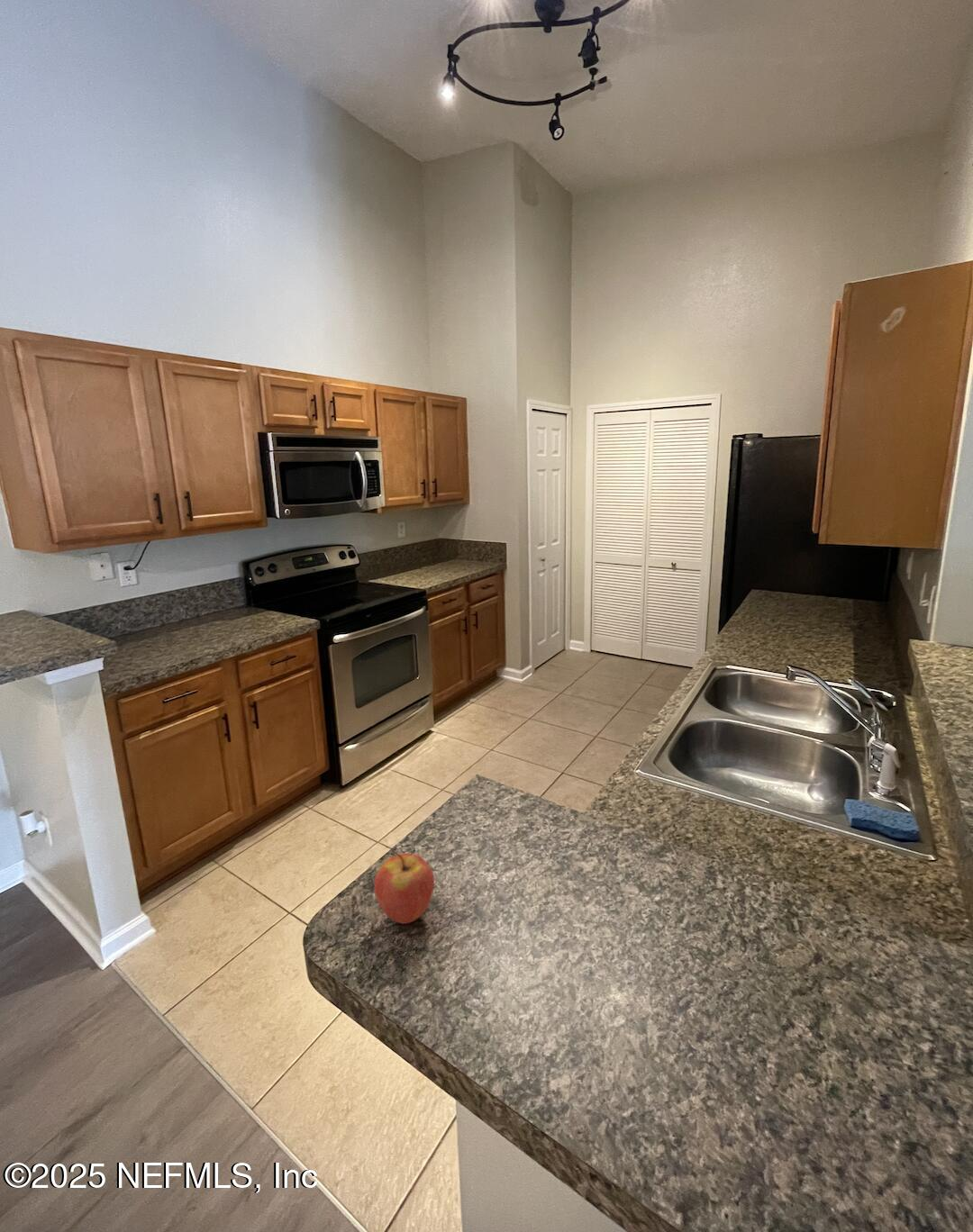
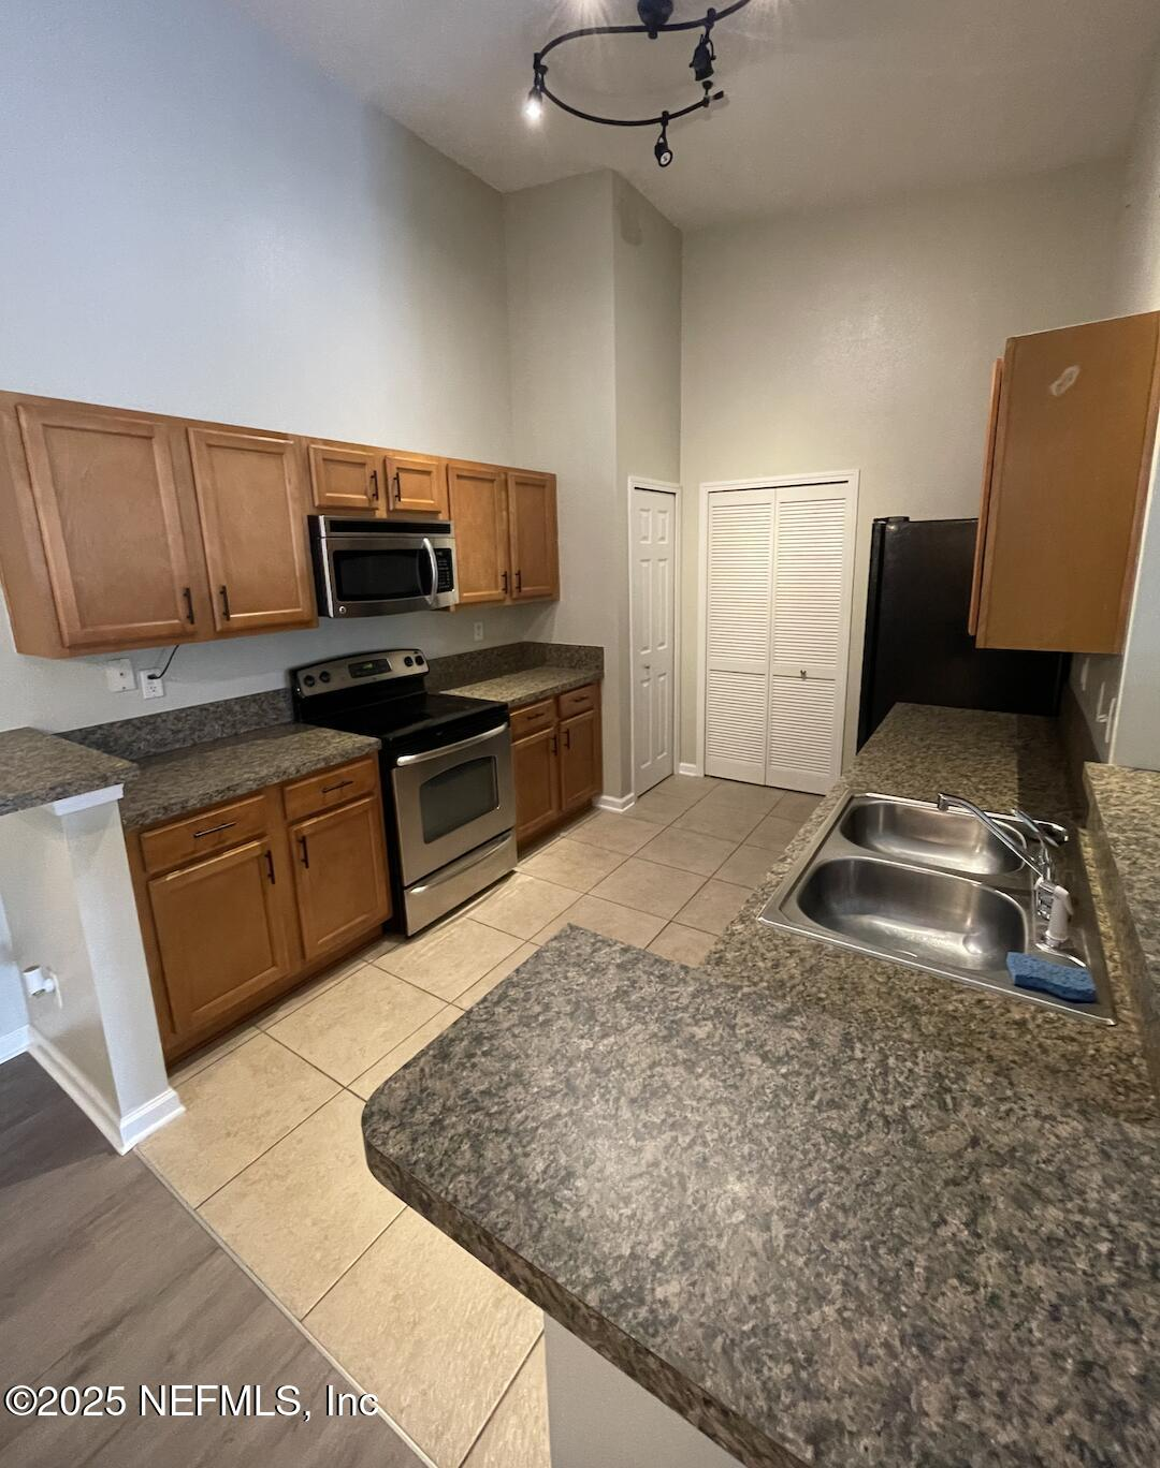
- fruit (404, 883)
